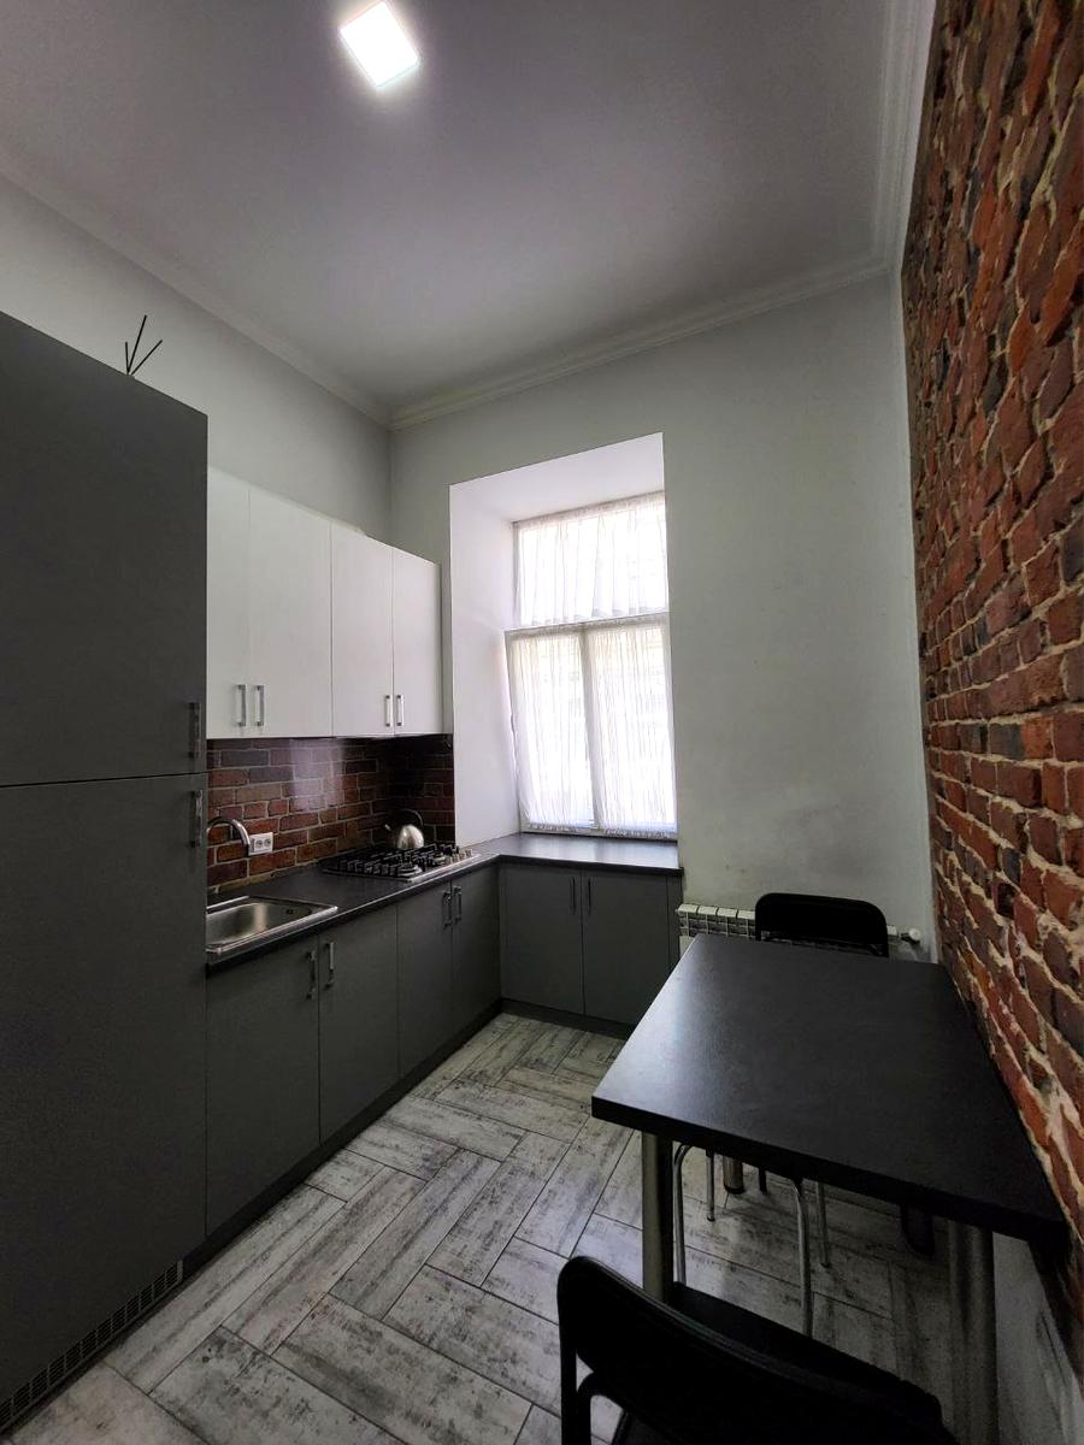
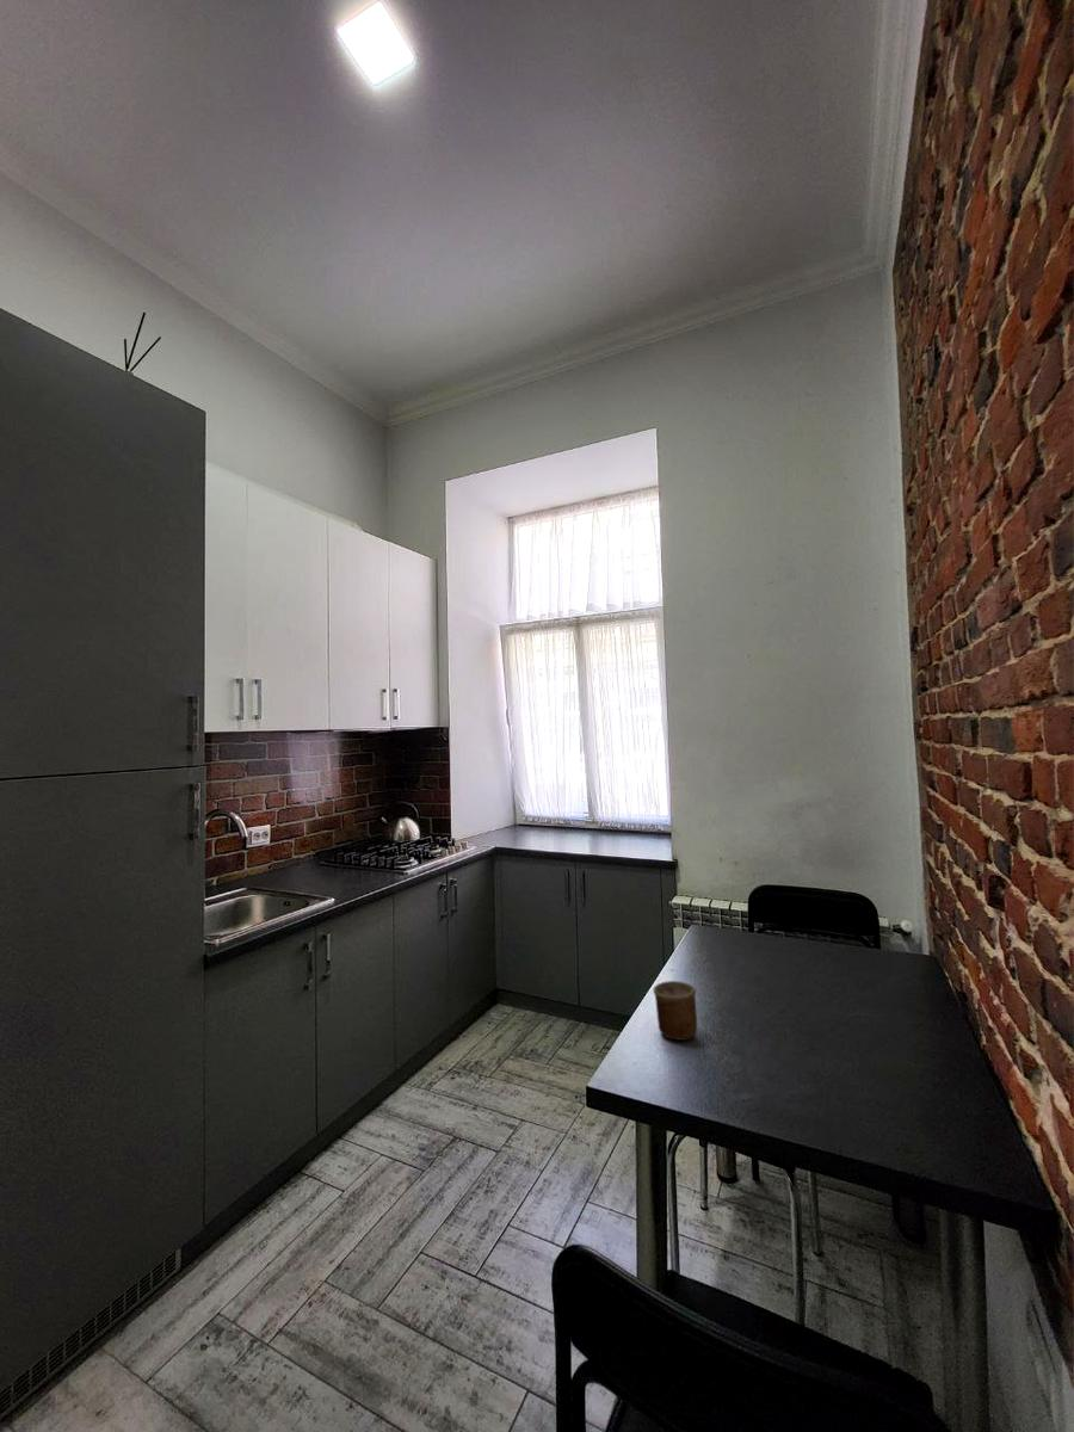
+ cup (674, 1011)
